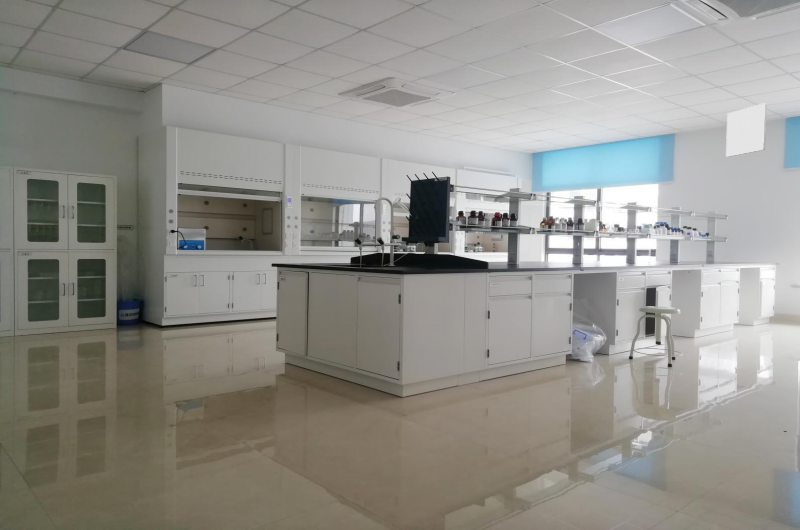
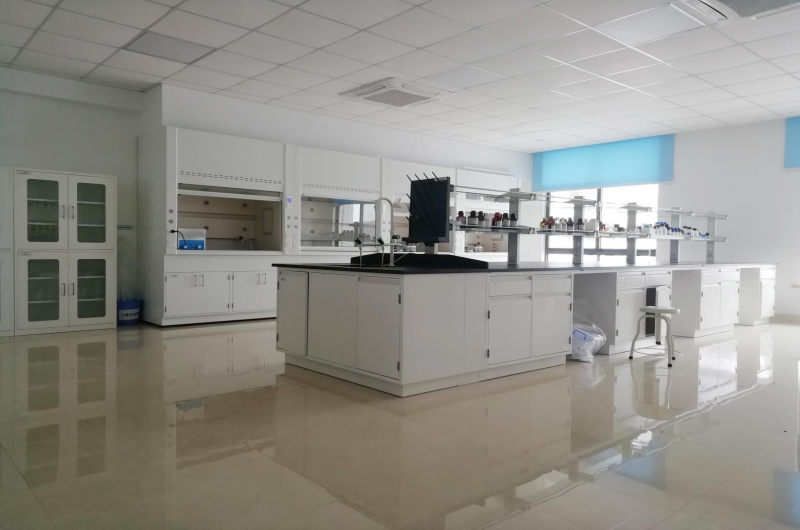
- light panel (745, 130)
